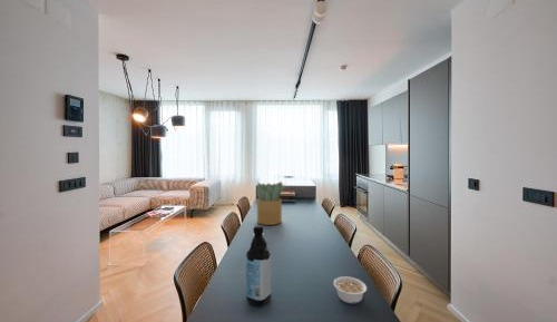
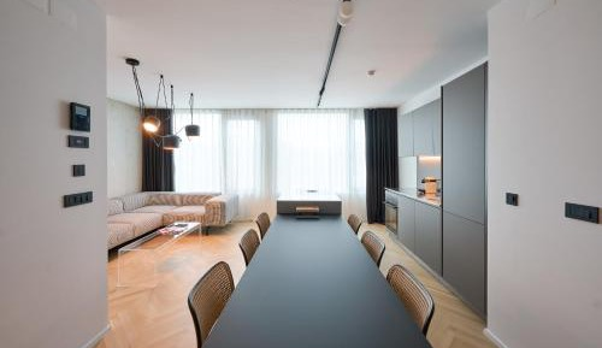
- water bottle (258, 263)
- potted plant (271, 202)
- legume (350, 290)
